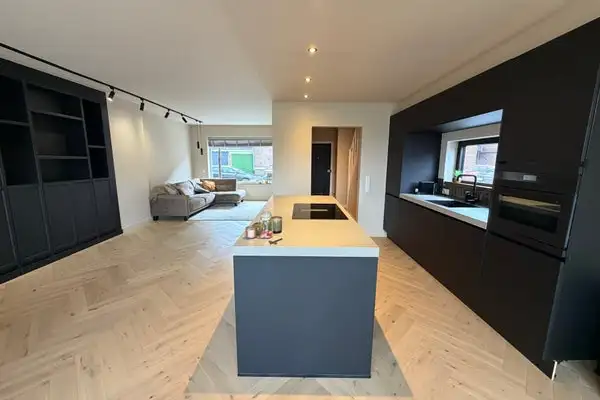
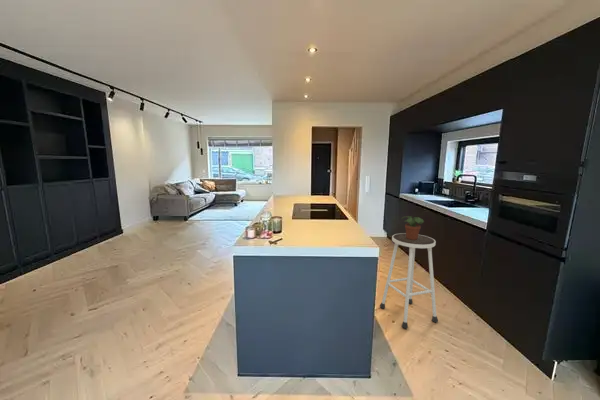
+ stool (410, 277)
+ potted plant (411, 227)
